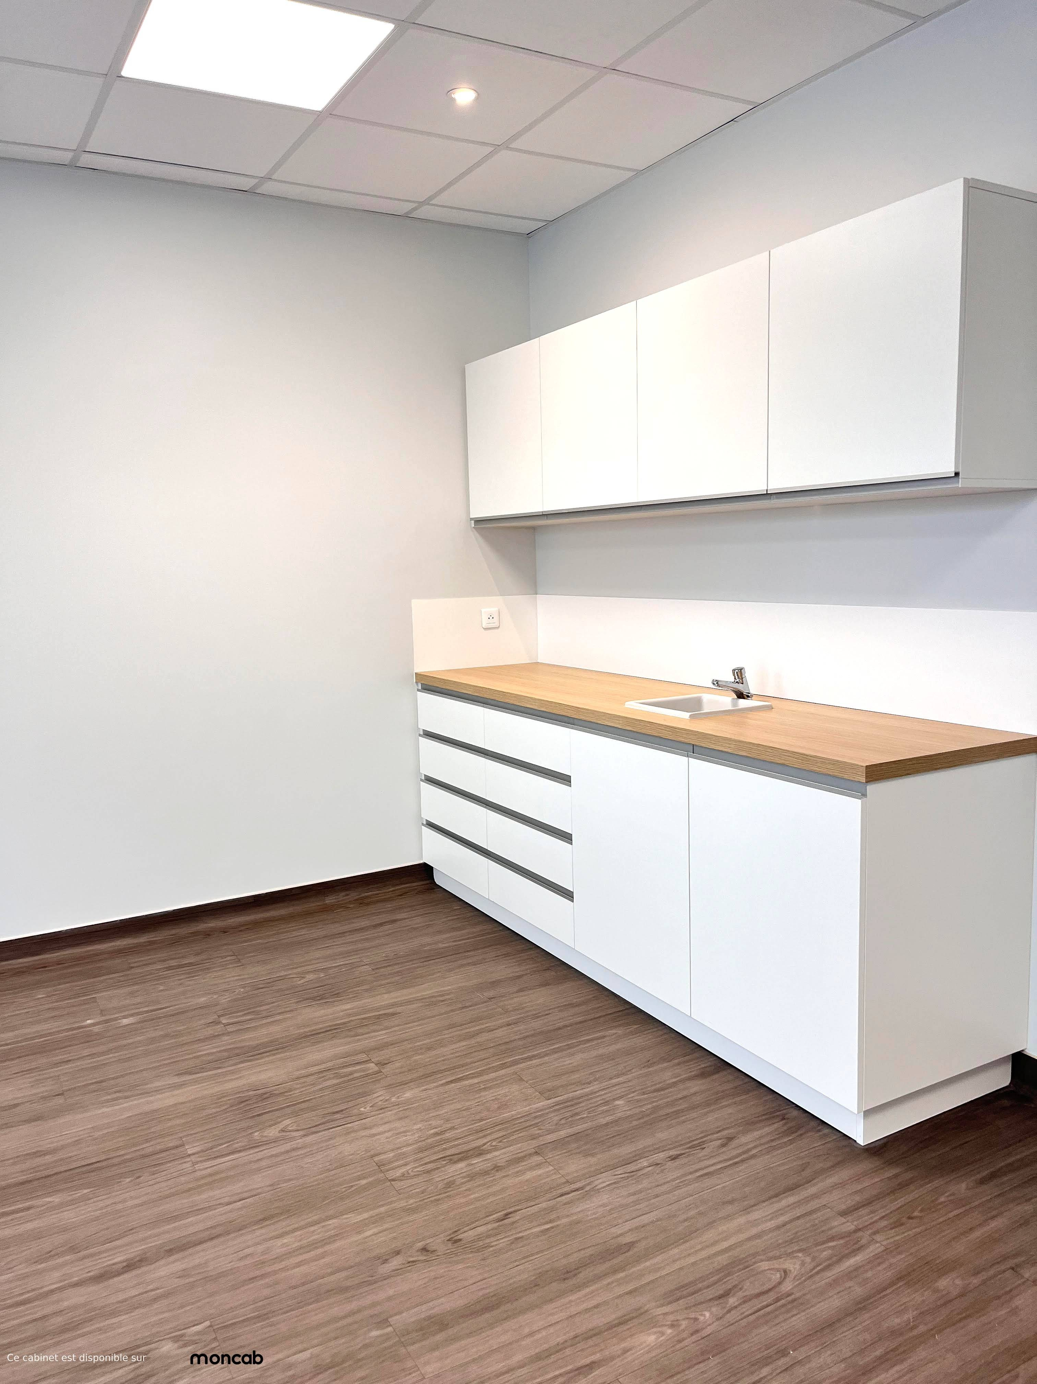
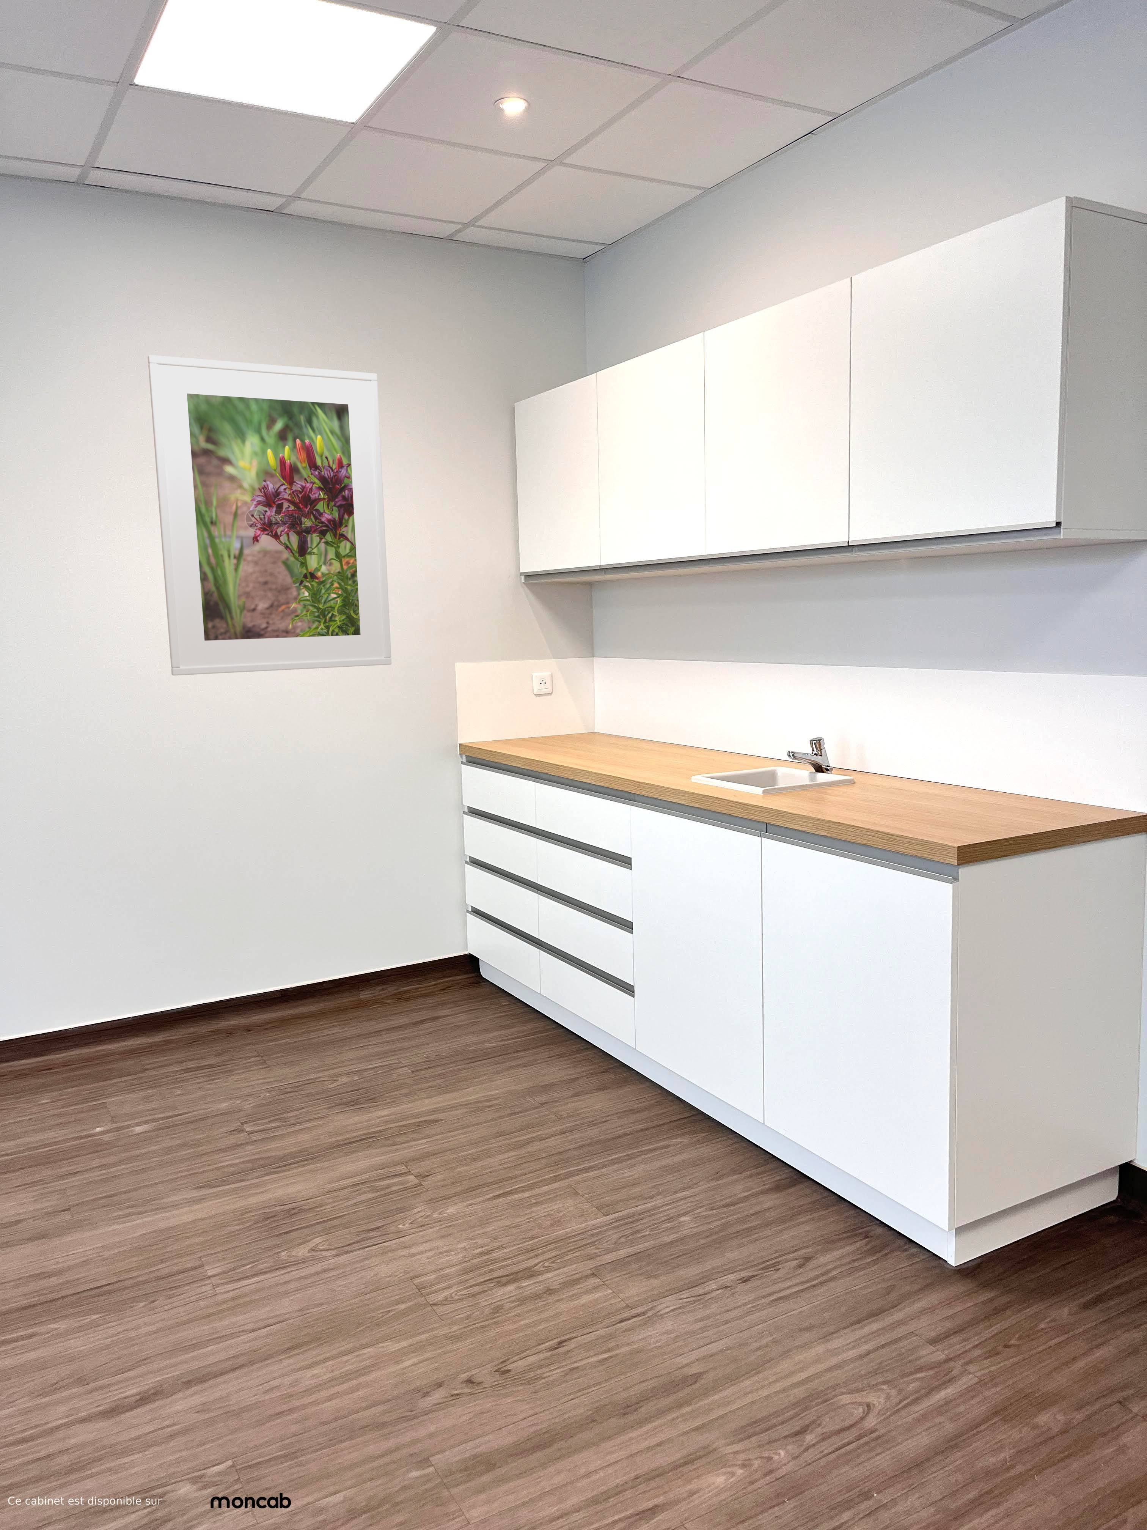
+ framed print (277, 520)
